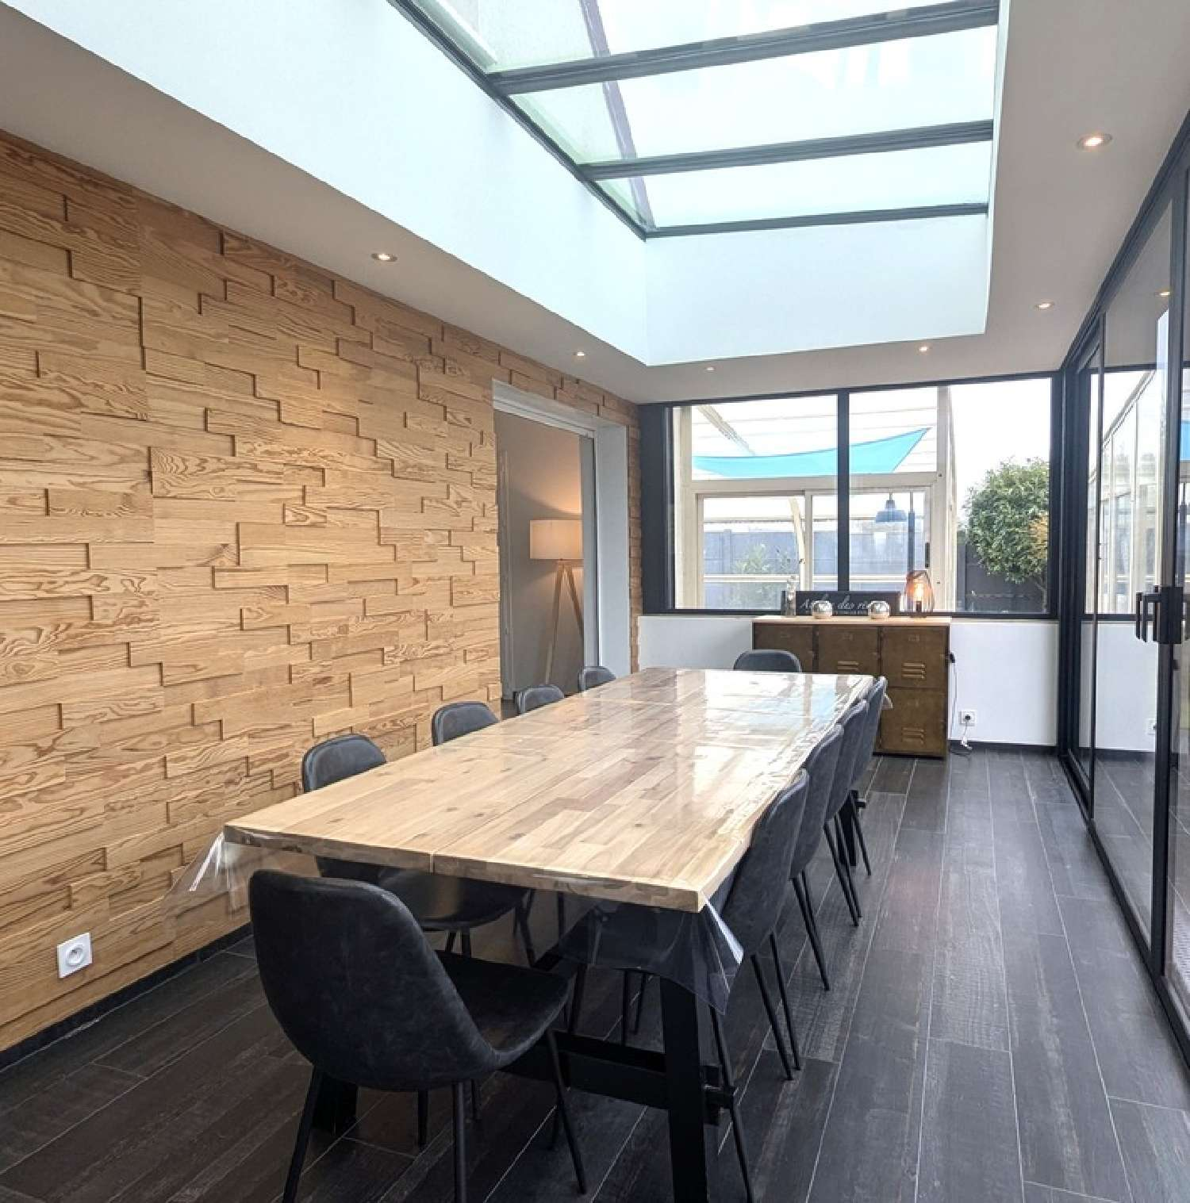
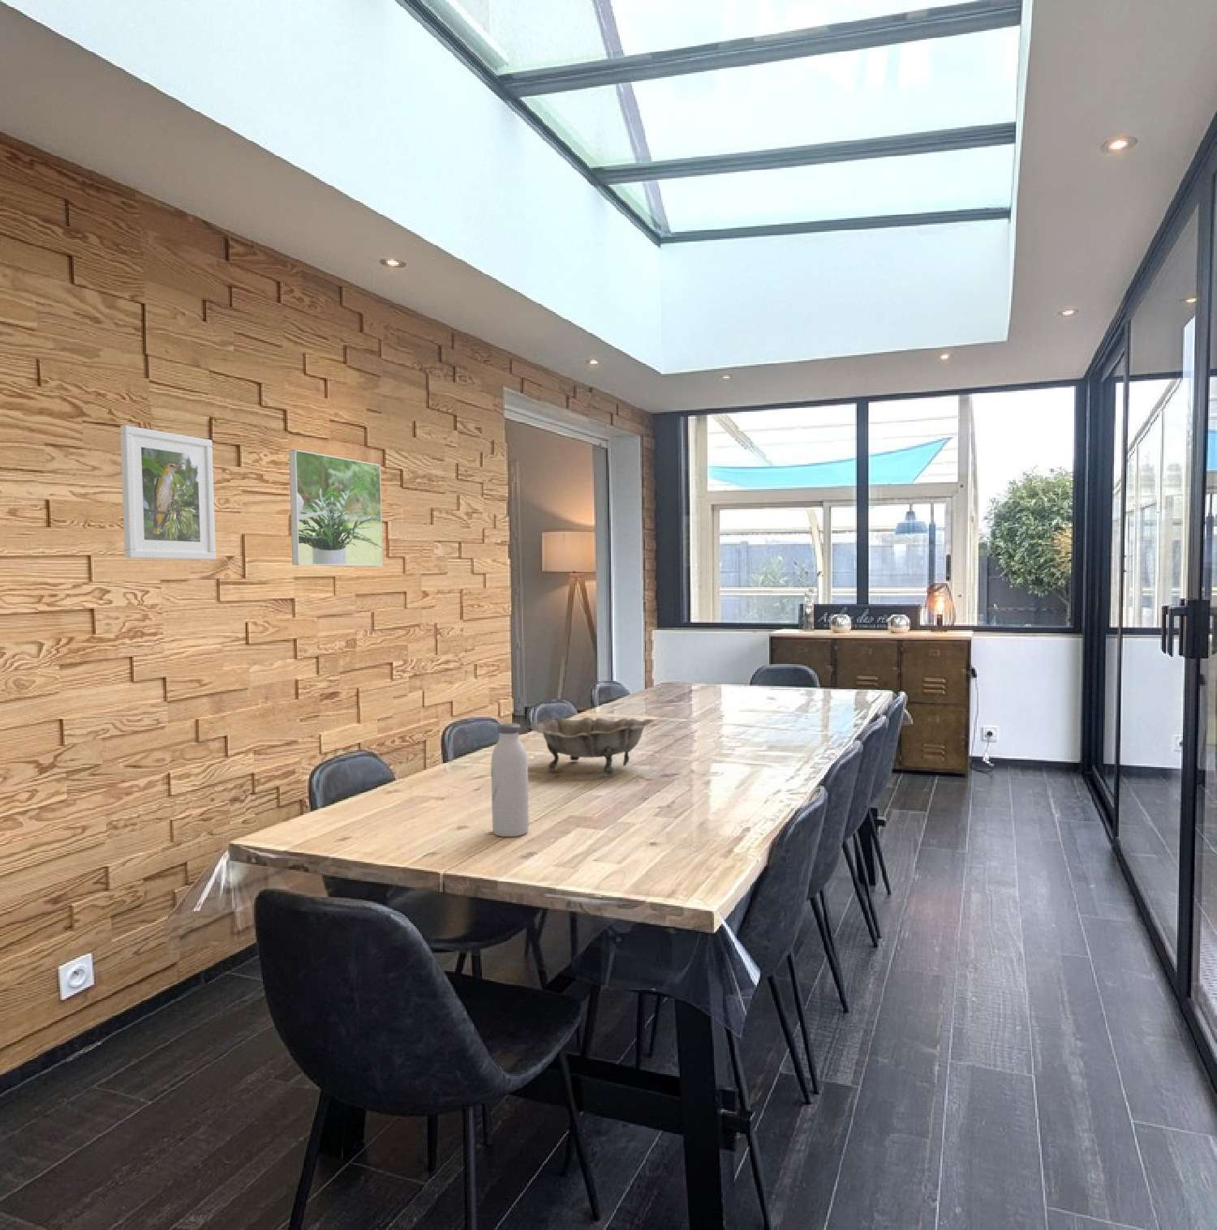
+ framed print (171, 496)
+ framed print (339, 511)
+ water bottle (509, 778)
+ decorative bowl (591, 743)
